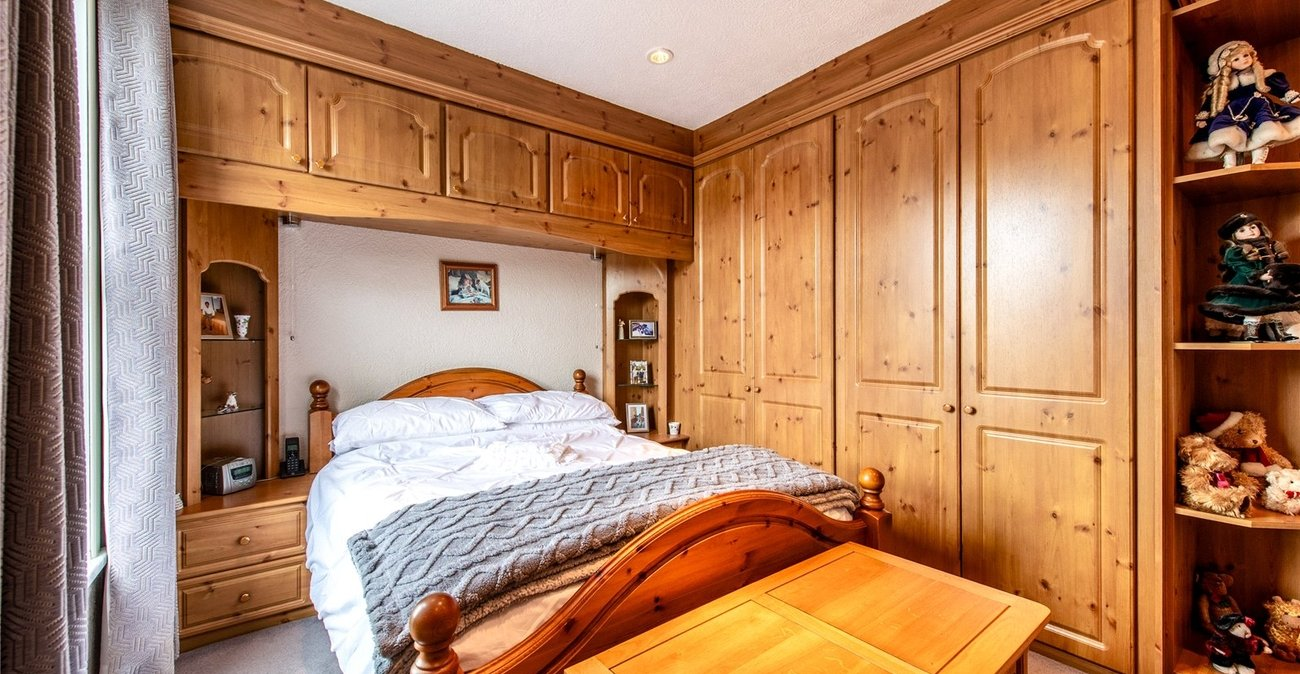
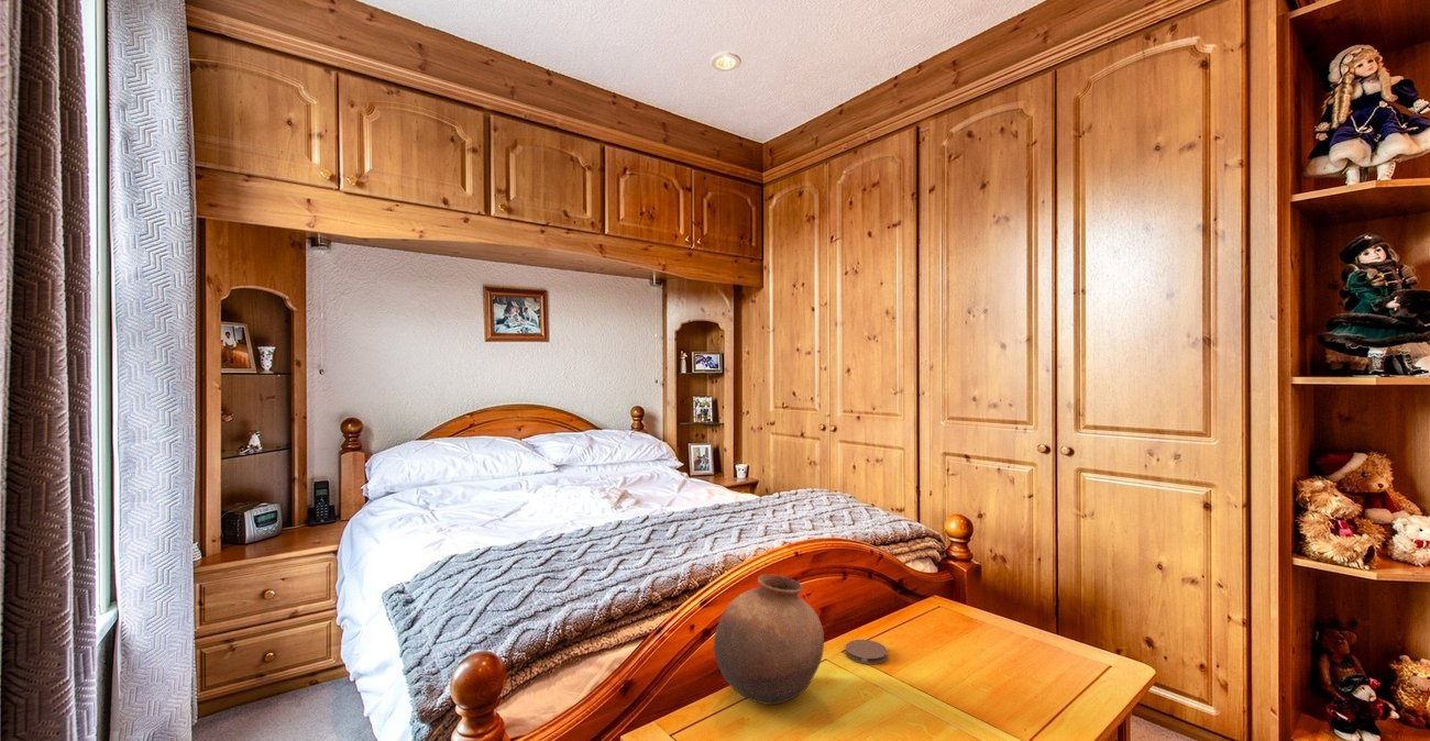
+ coaster (866, 651)
+ pottery (770, 635)
